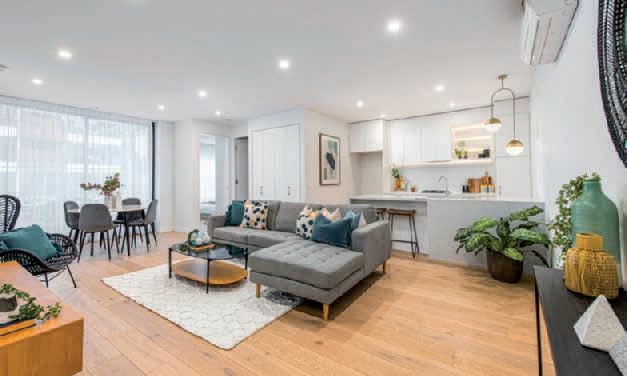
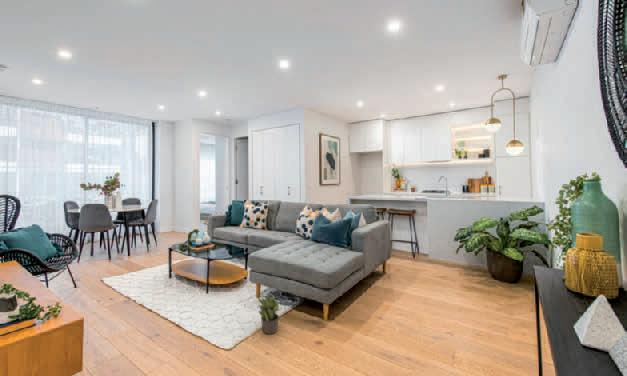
+ potted plant (271, 310)
